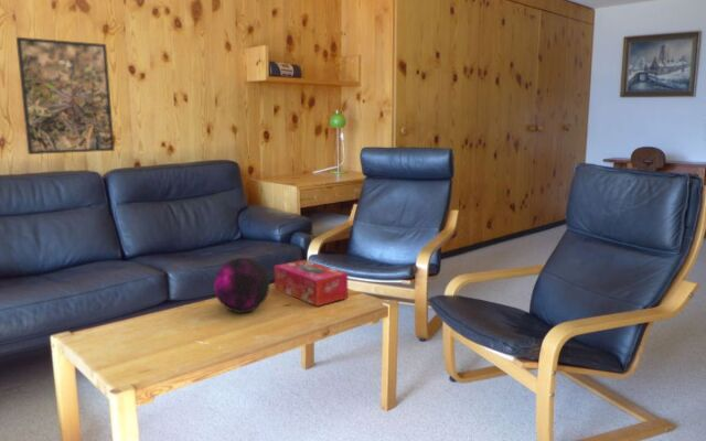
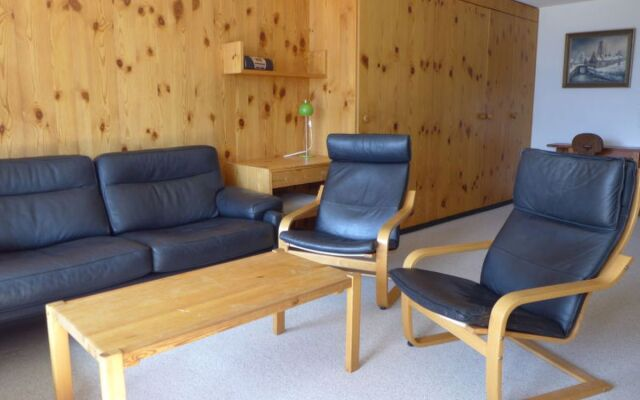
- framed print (67, 97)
- decorative orb (242, 284)
- tissue box (310, 281)
